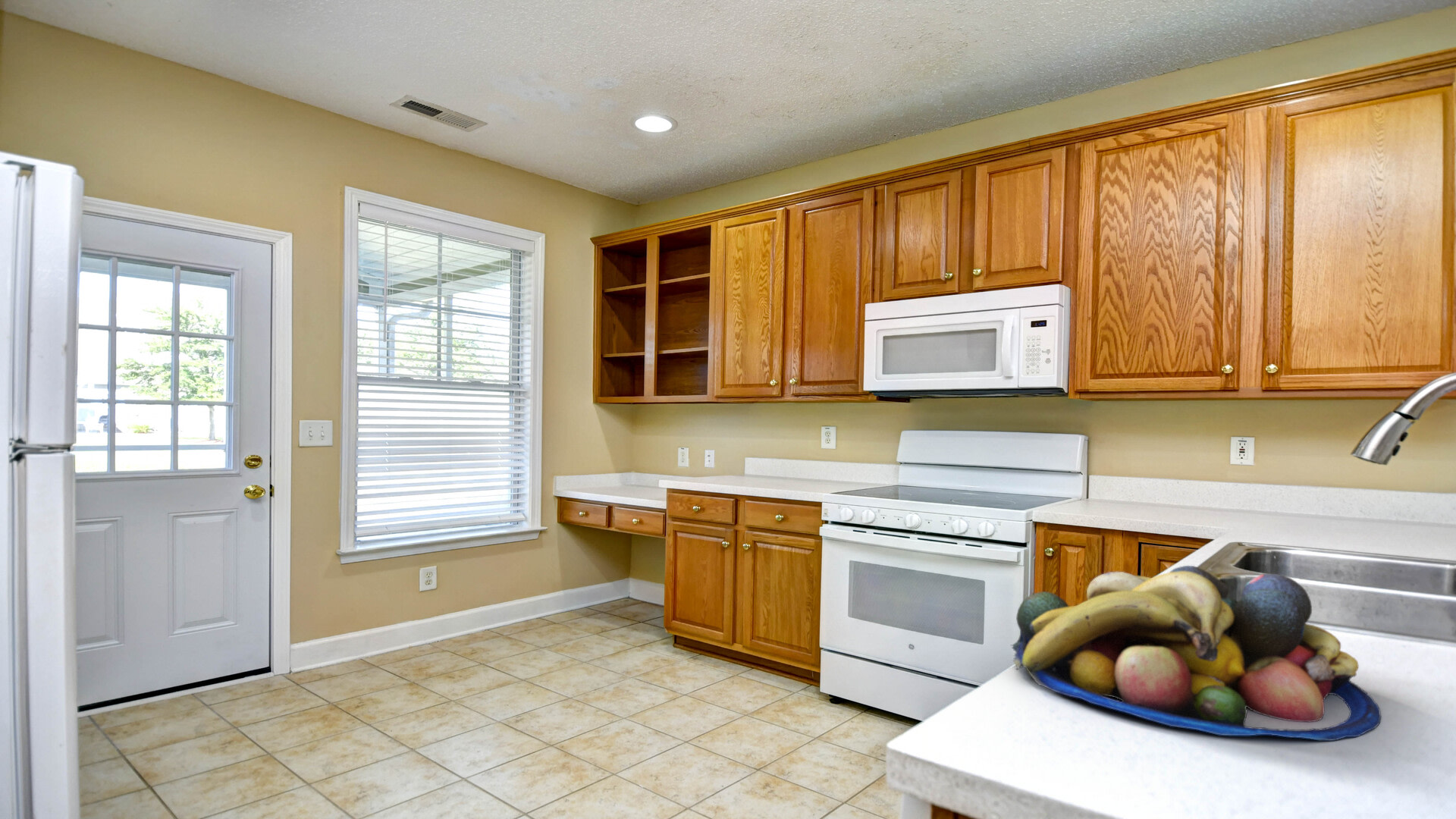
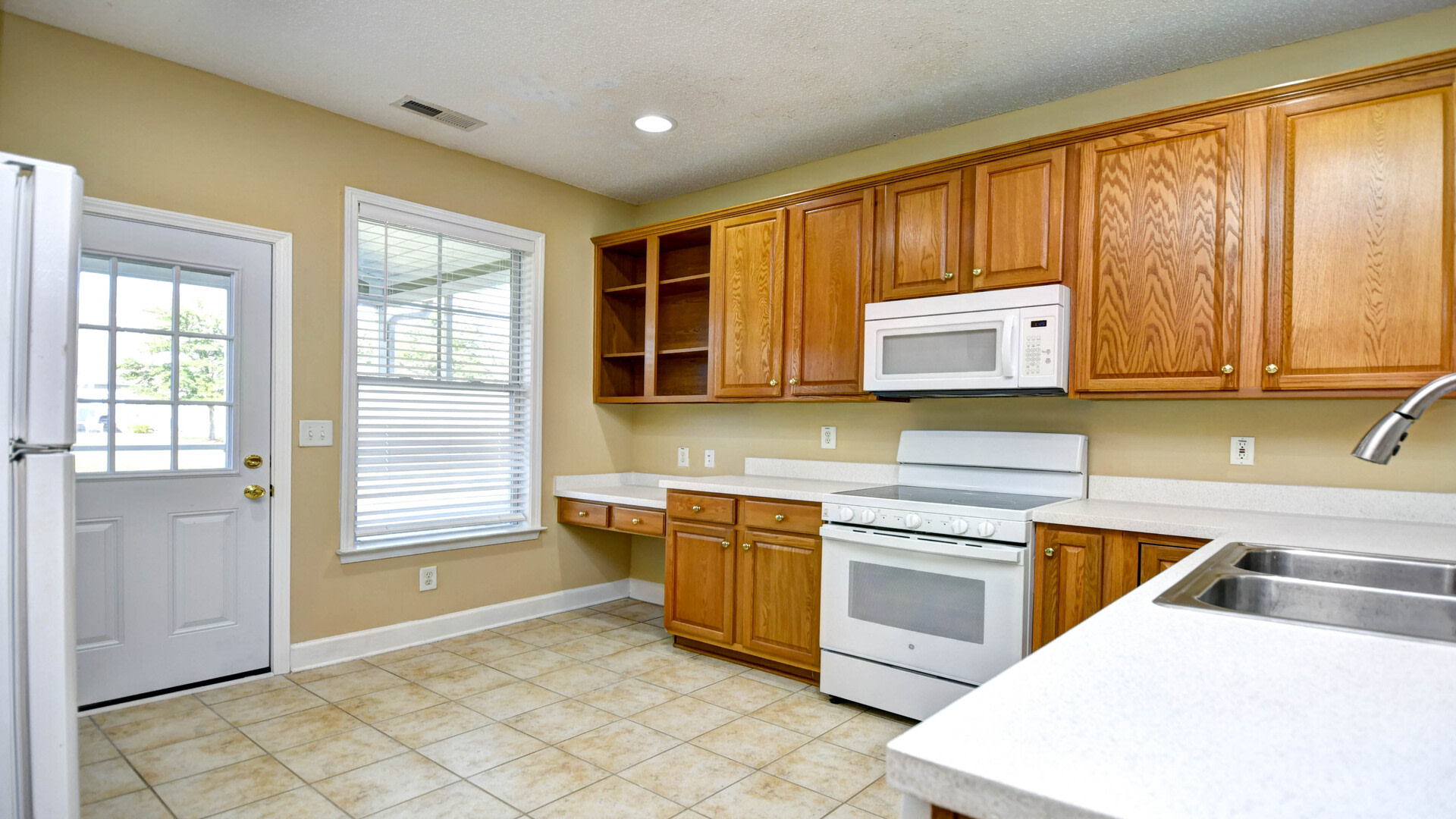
- fruit bowl (1180, 622)
